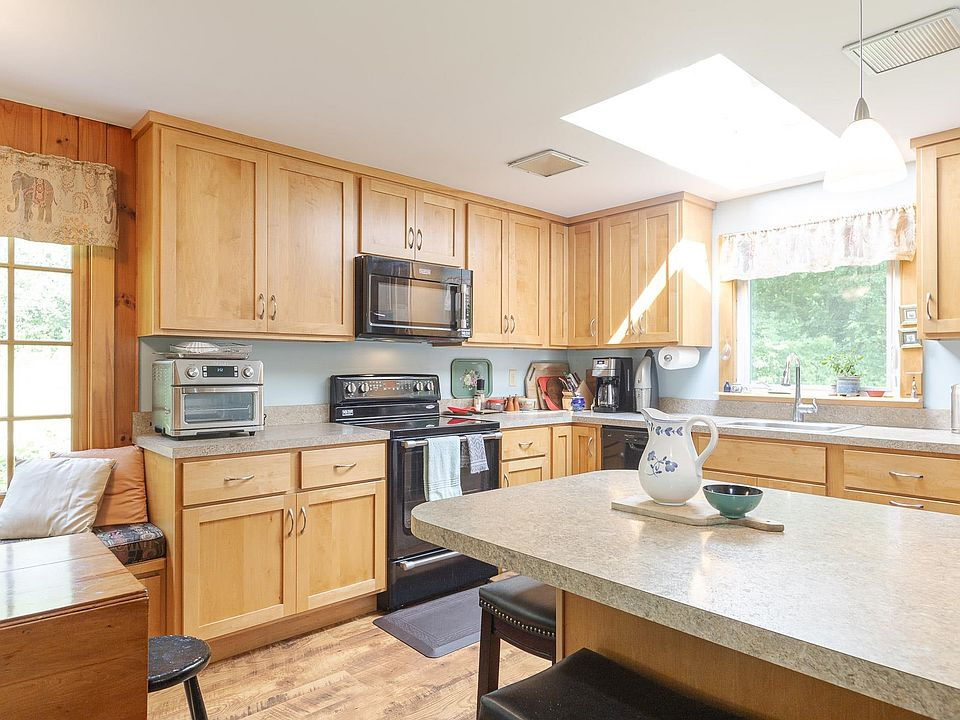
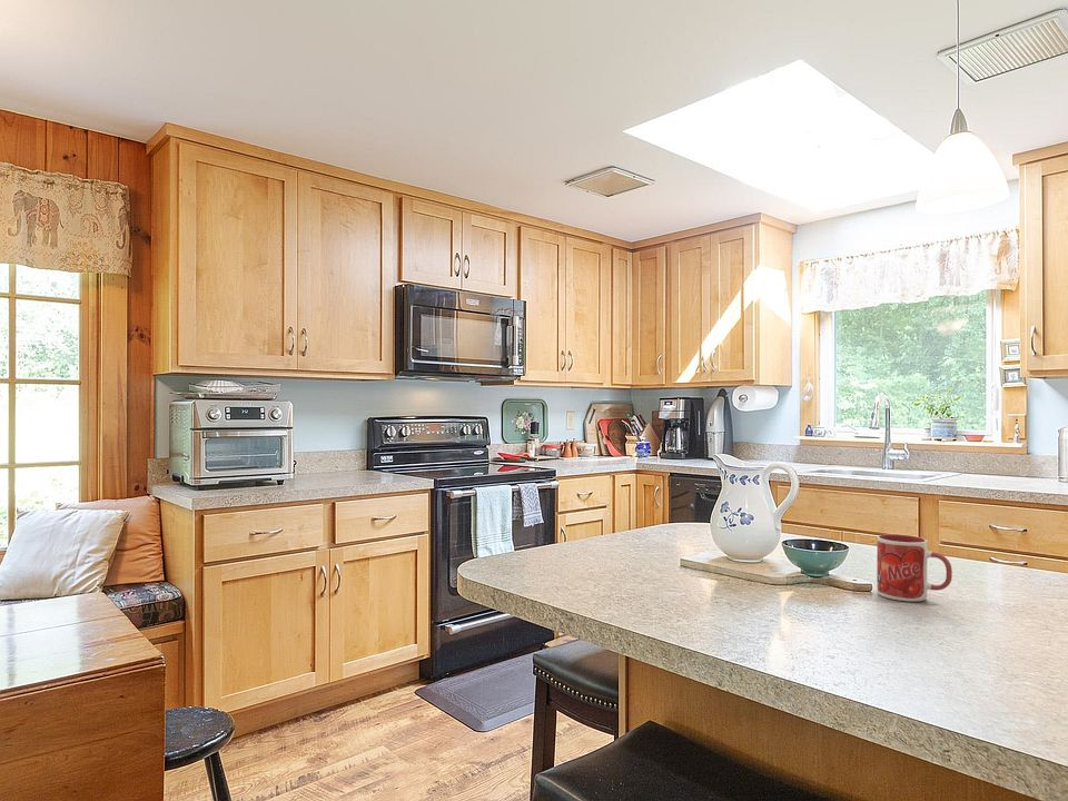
+ mug (912, 568)
